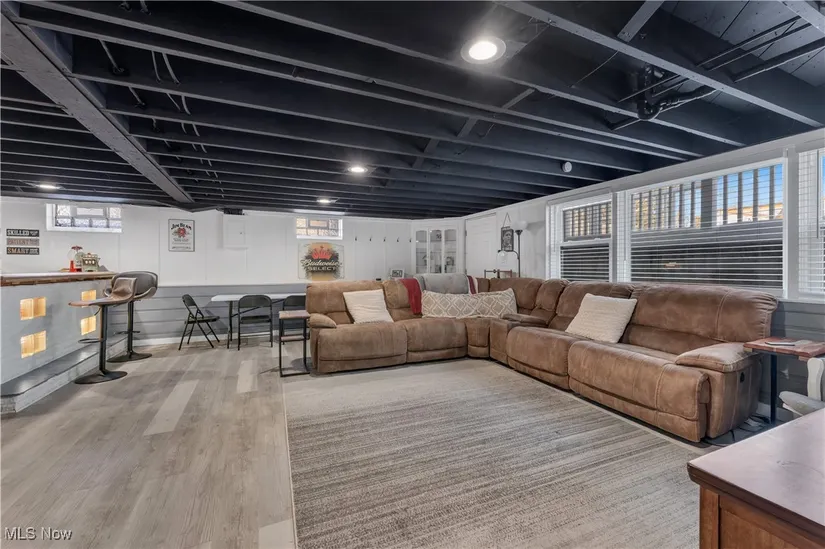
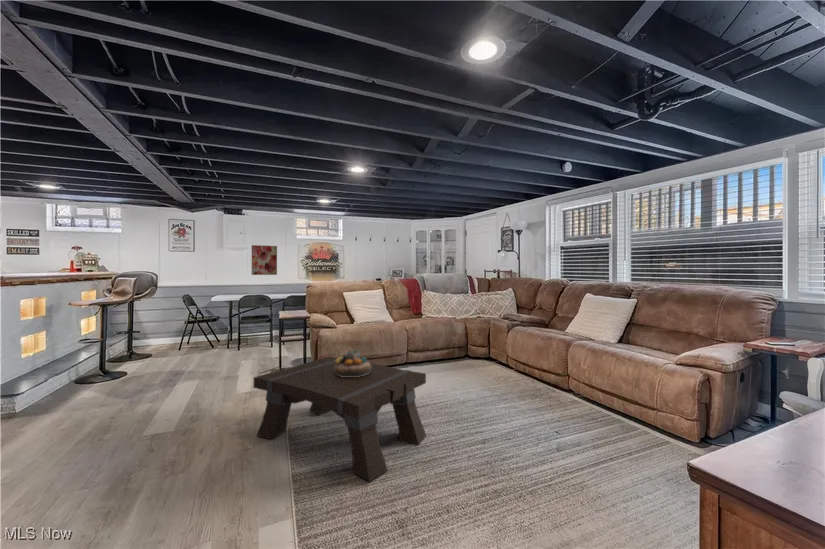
+ wall art (264, 260)
+ coffee table (341, 405)
+ decorative bowl (352, 360)
